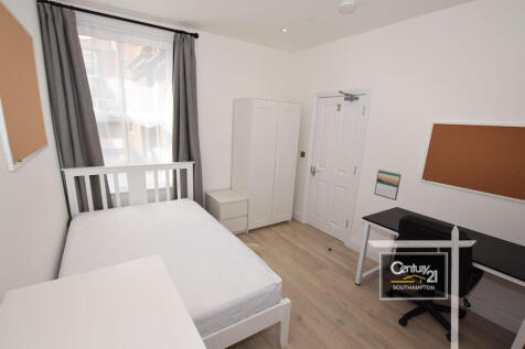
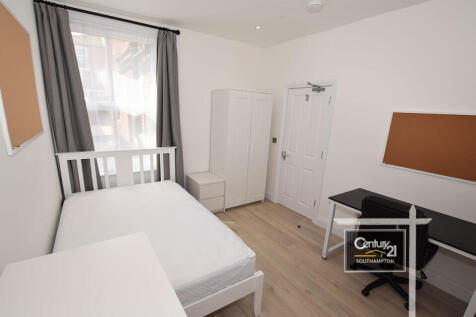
- calendar (387, 184)
